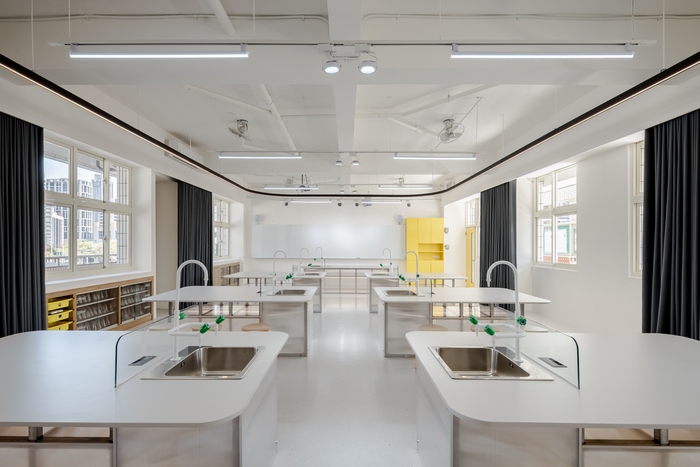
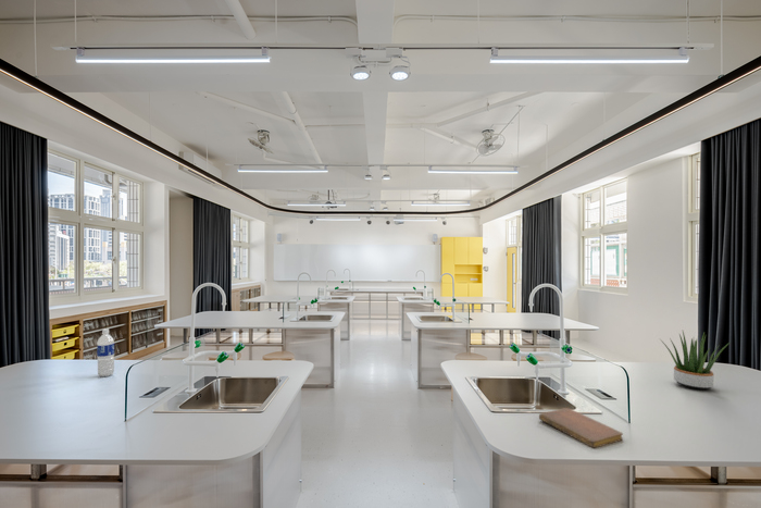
+ water bottle (105, 351)
+ potted plant (693, 359)
+ notebook (578, 425)
